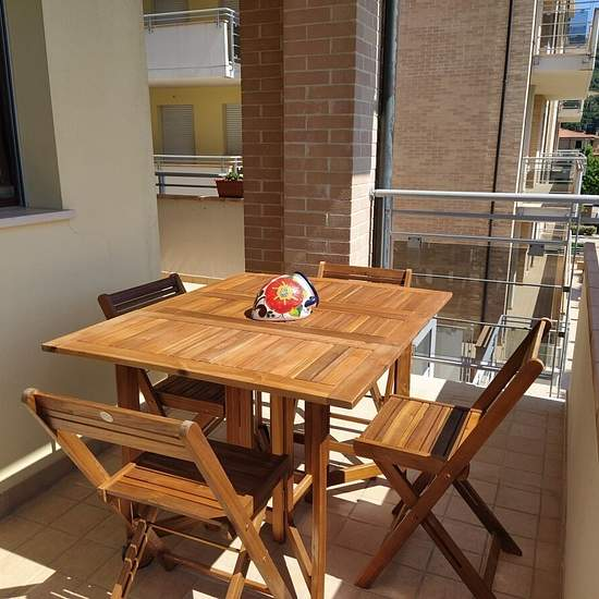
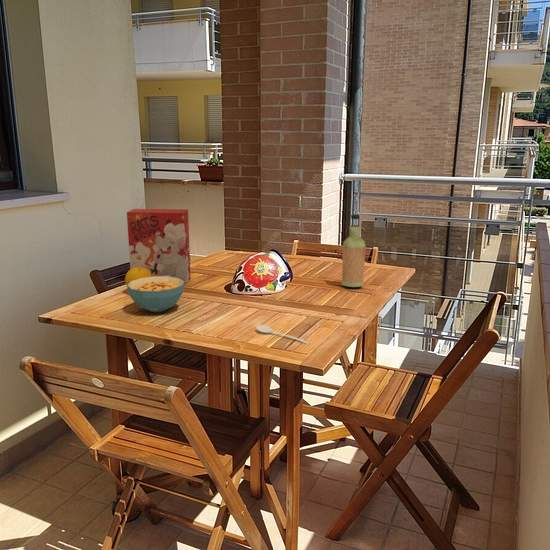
+ cereal bowl (156, 296)
+ bottle (353, 251)
+ cereal box (159, 246)
+ stirrer (282, 334)
+ fruit (138, 278)
